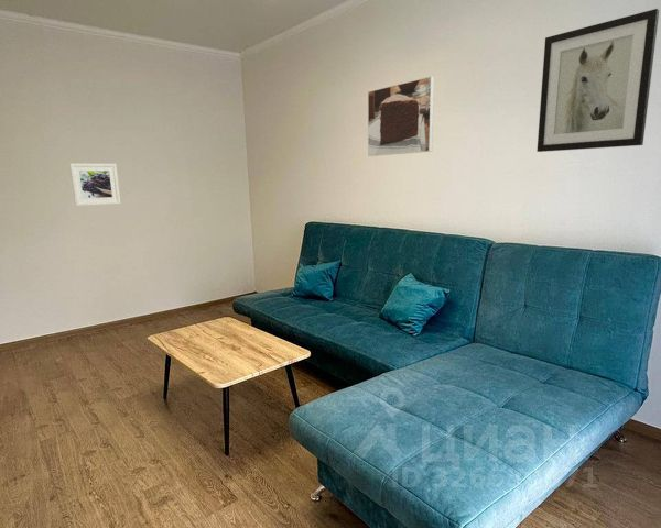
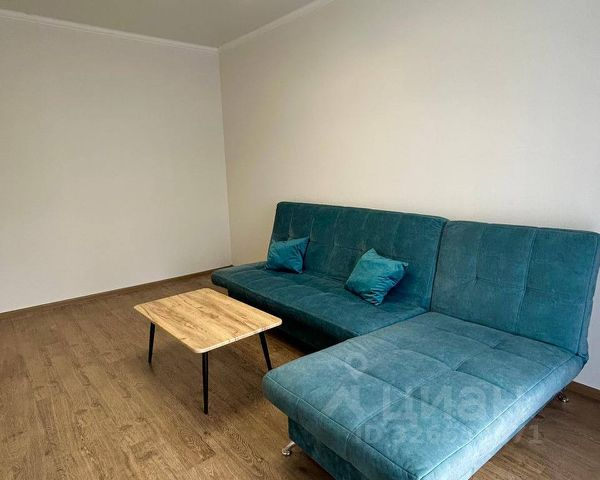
- wall art (590, 88)
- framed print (96, 184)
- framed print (398, 120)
